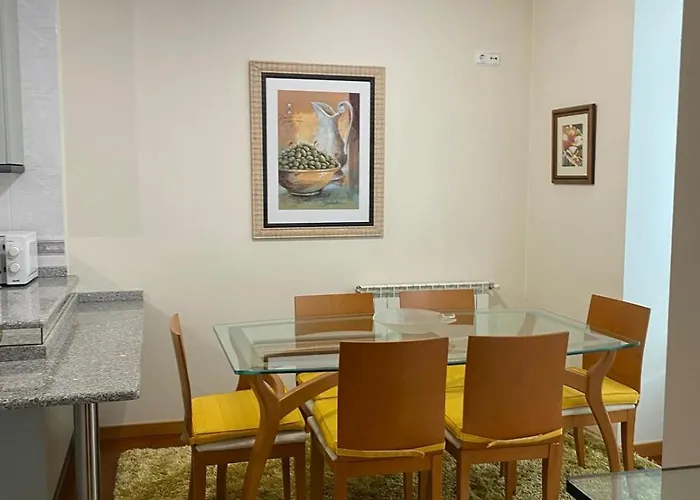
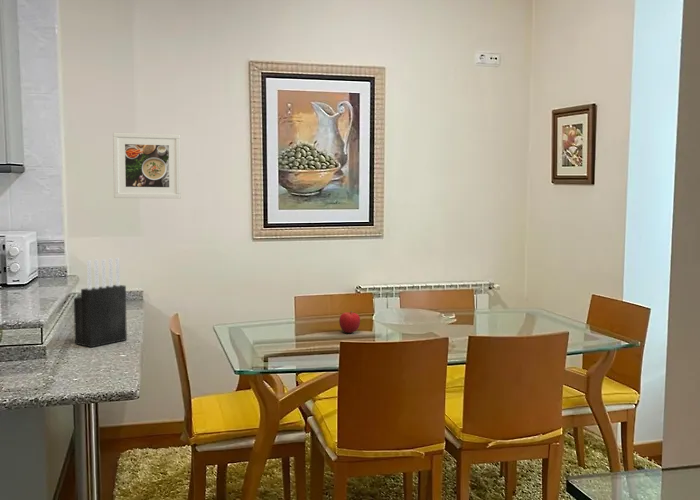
+ knife block (98, 300)
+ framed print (147, 165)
+ fruit (349, 321)
